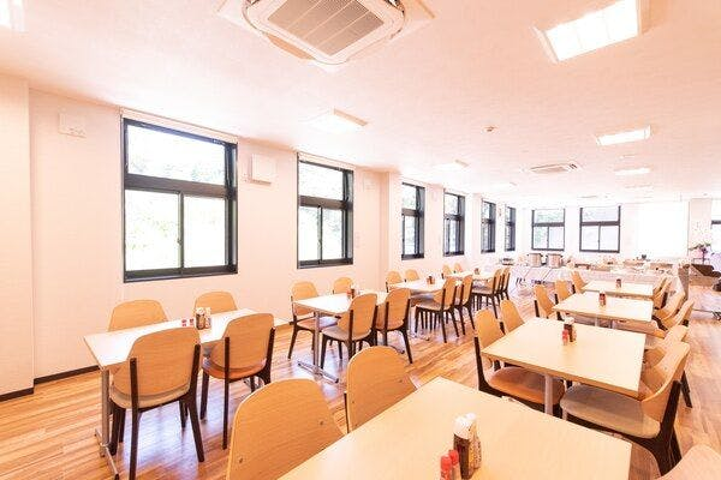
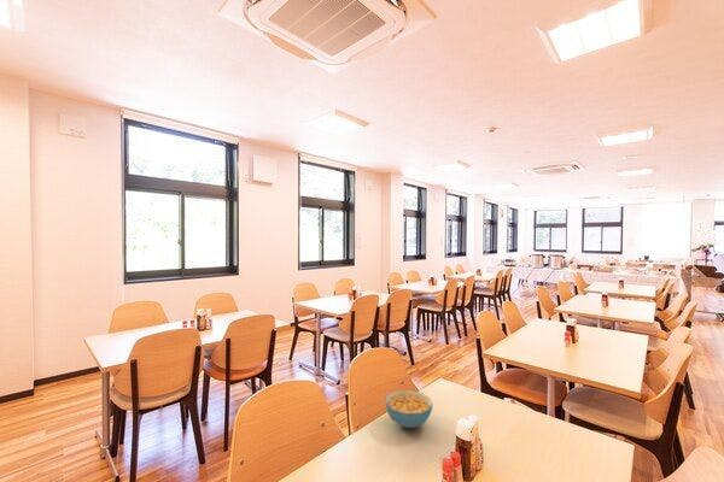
+ cereal bowl (408, 412)
